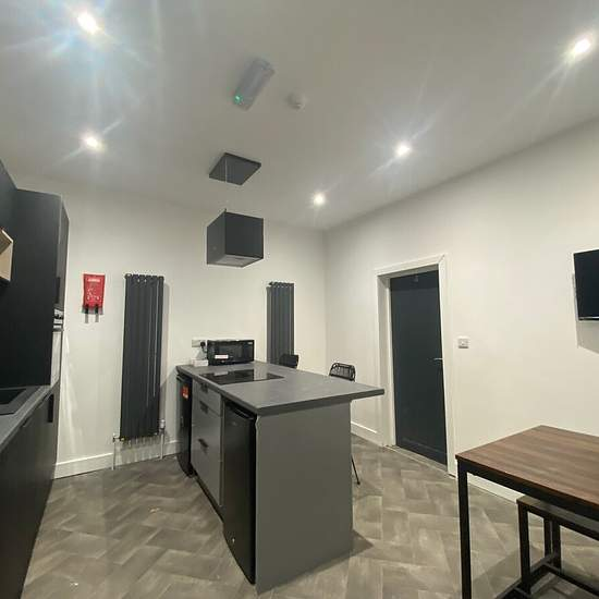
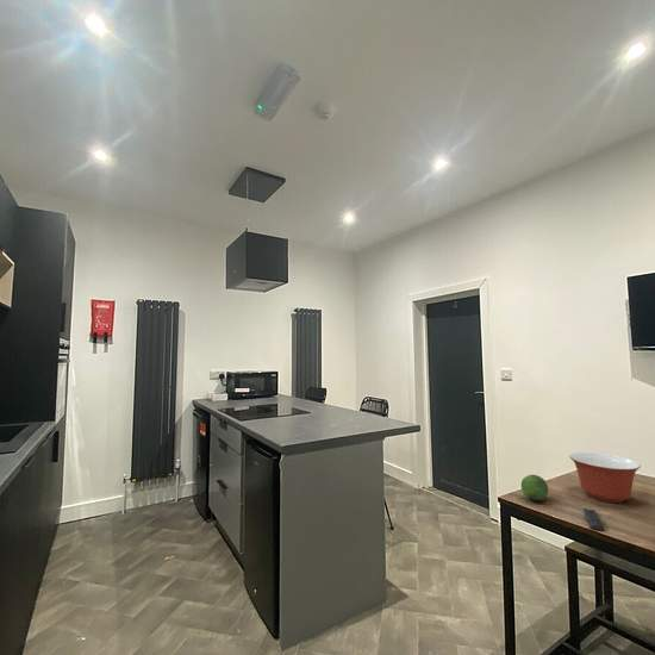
+ mixing bowl (604, 478)
+ fruit (536, 486)
+ remote control (592, 517)
